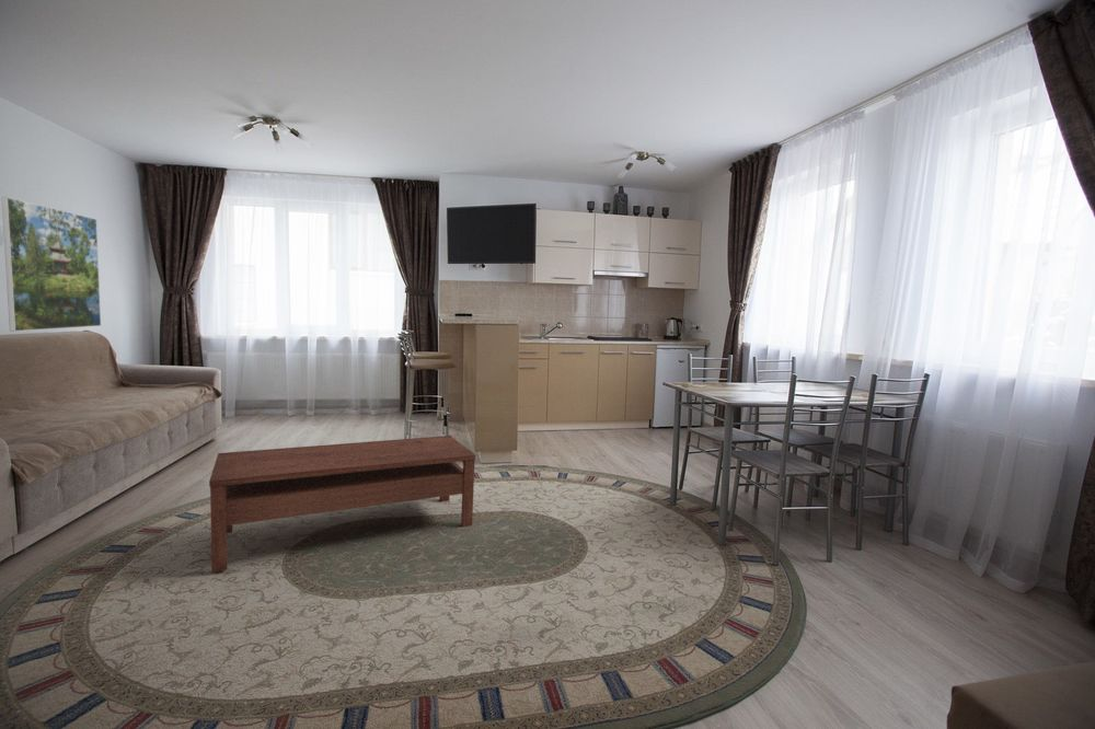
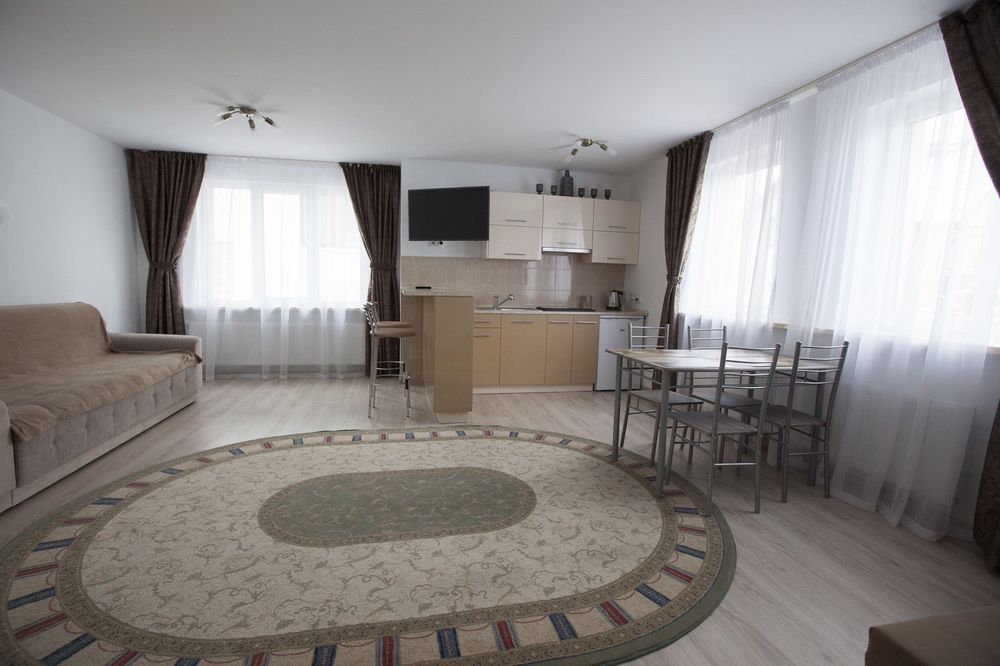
- coffee table (350, 491)
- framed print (57, 269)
